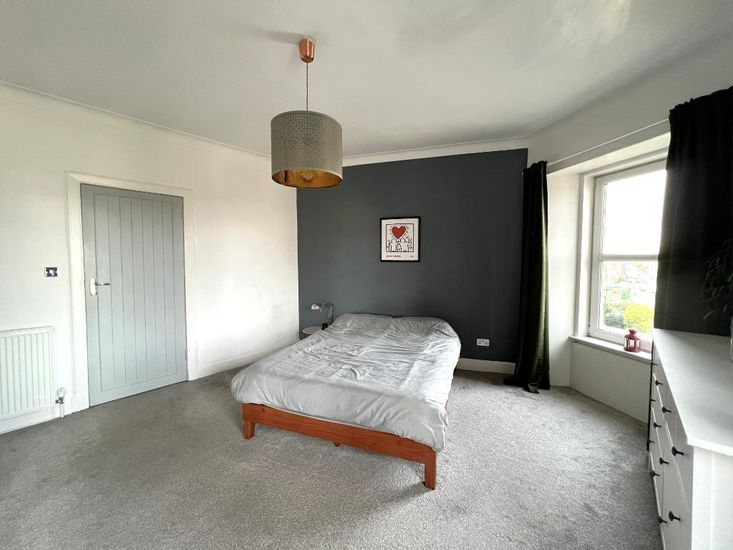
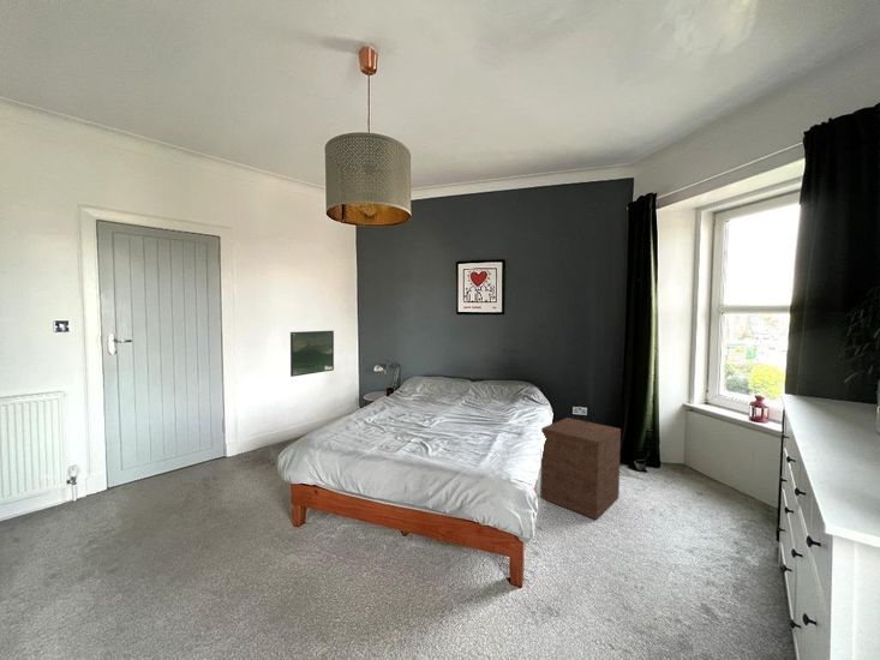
+ nightstand (581, 462)
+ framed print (312, 352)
